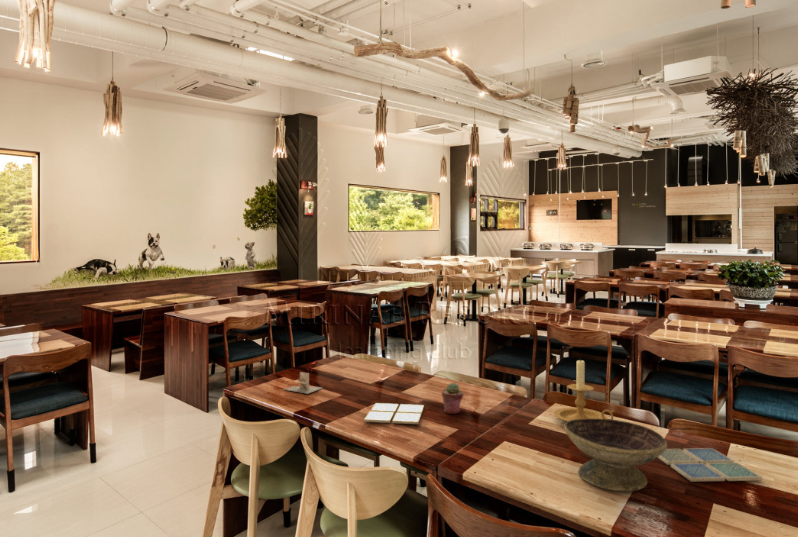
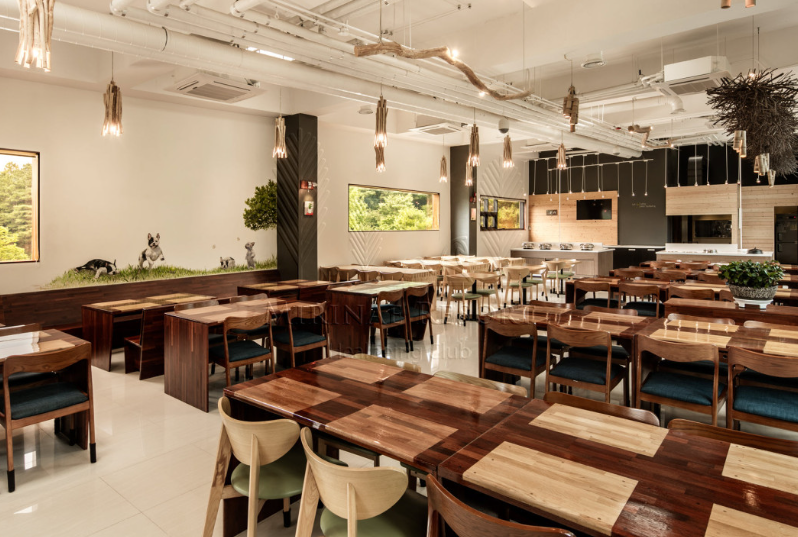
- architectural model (303, 381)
- drink coaster (702, 463)
- drink coaster (394, 412)
- decorative bowl (613, 452)
- potted succulent (452, 397)
- candle holder (580, 390)
